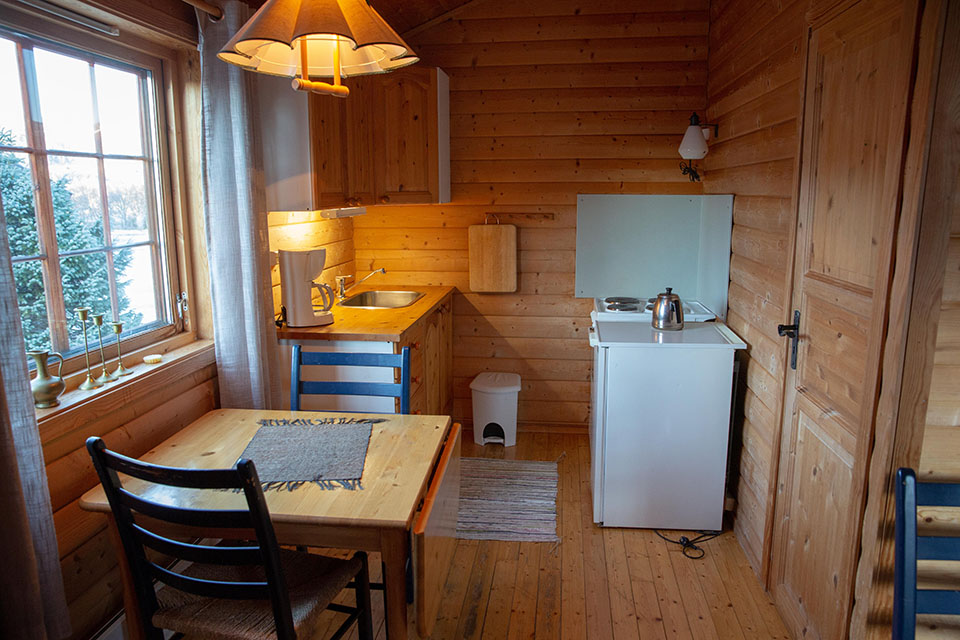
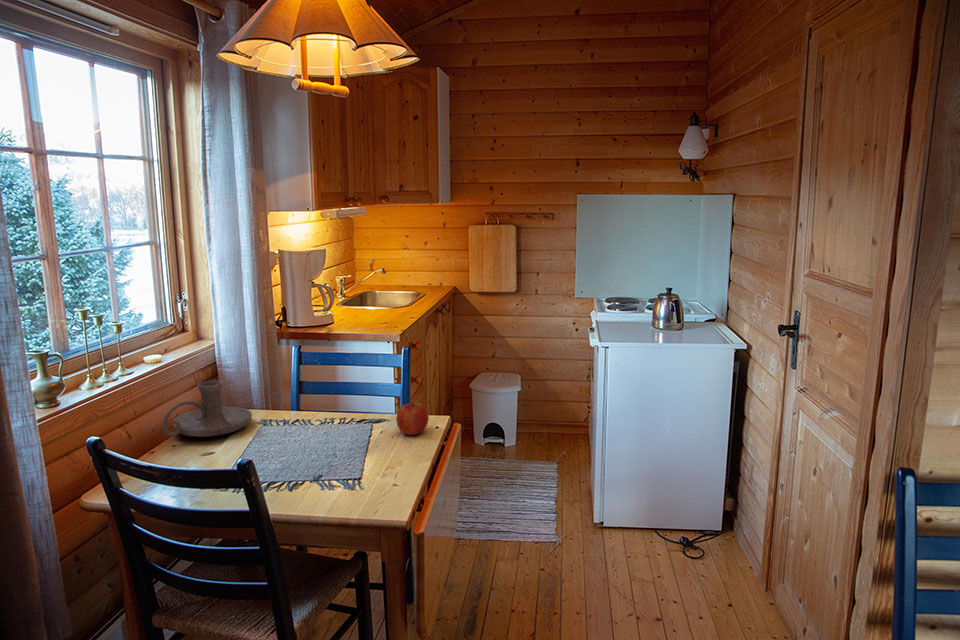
+ candle holder (204, 409)
+ fruit (412, 416)
